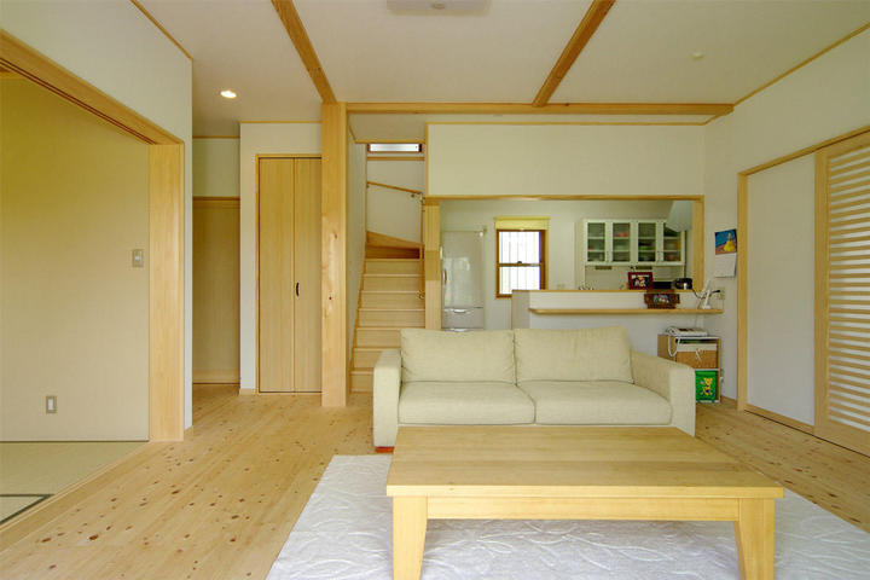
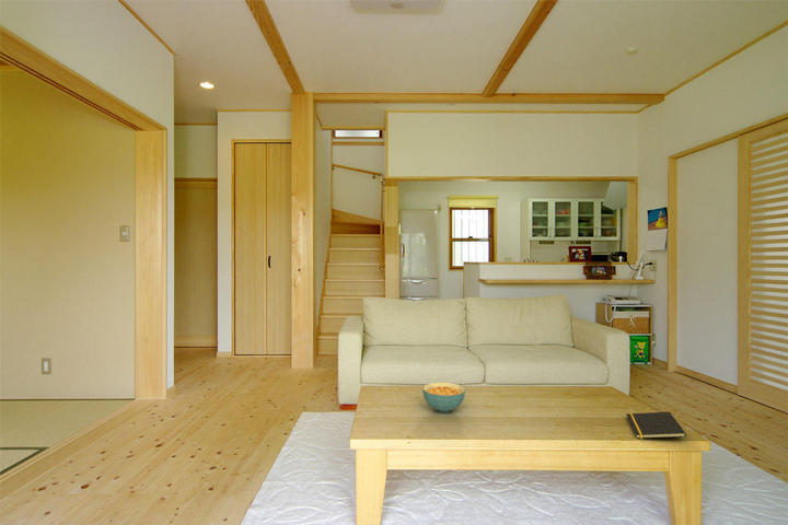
+ notepad (653, 424)
+ cereal bowl (443, 398)
